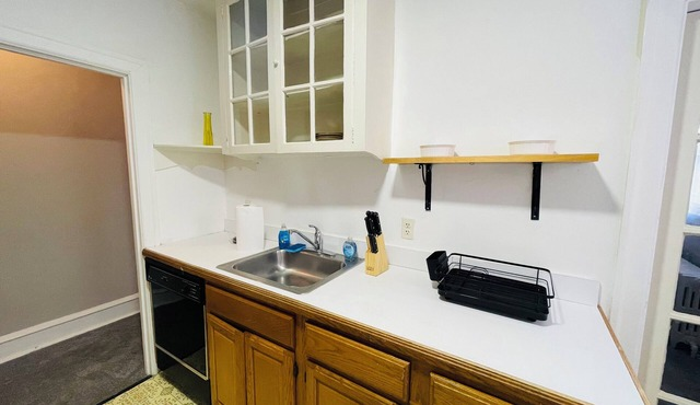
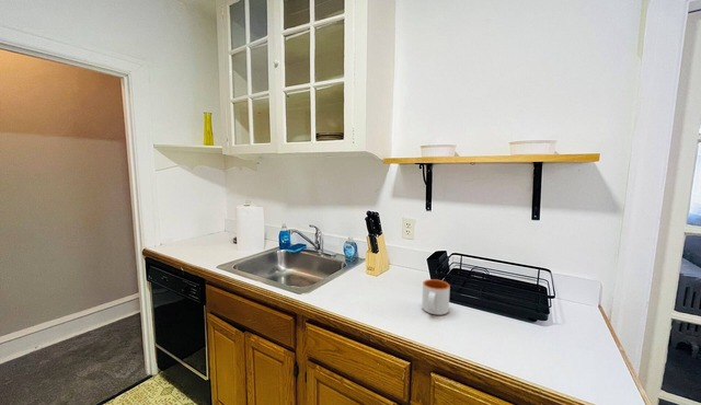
+ mug (434, 298)
